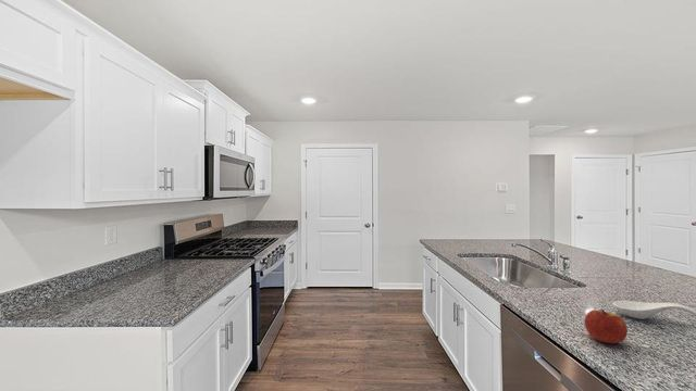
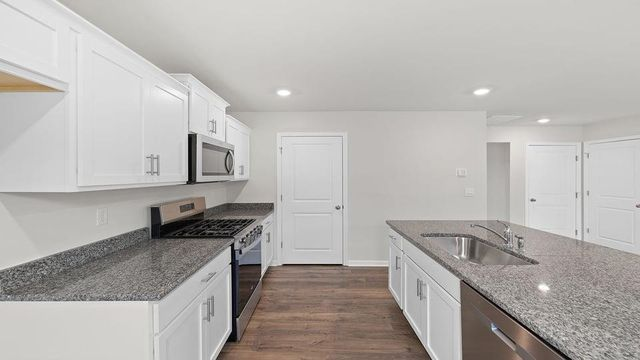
- spoon rest (656, 310)
- apple (605, 324)
